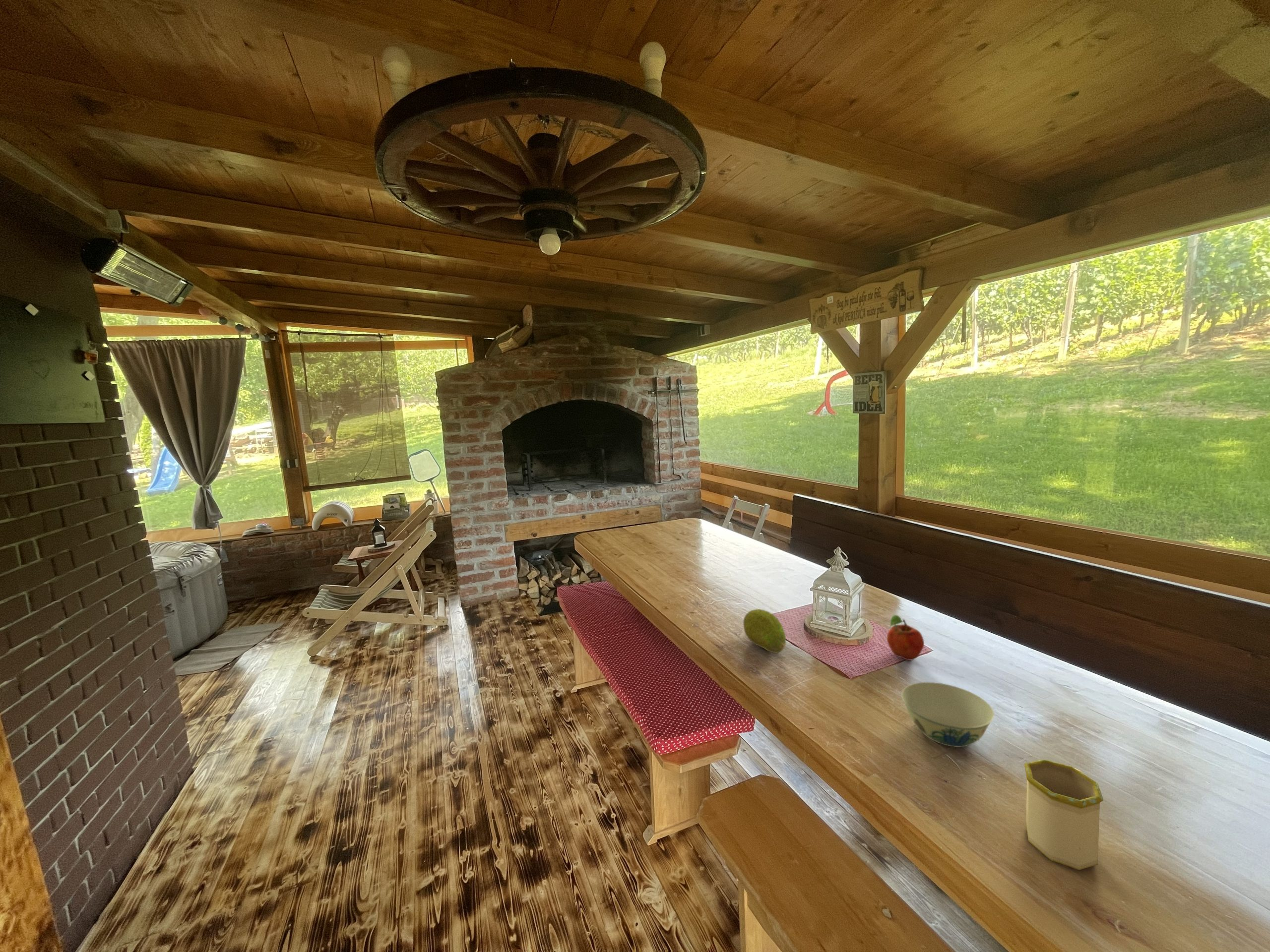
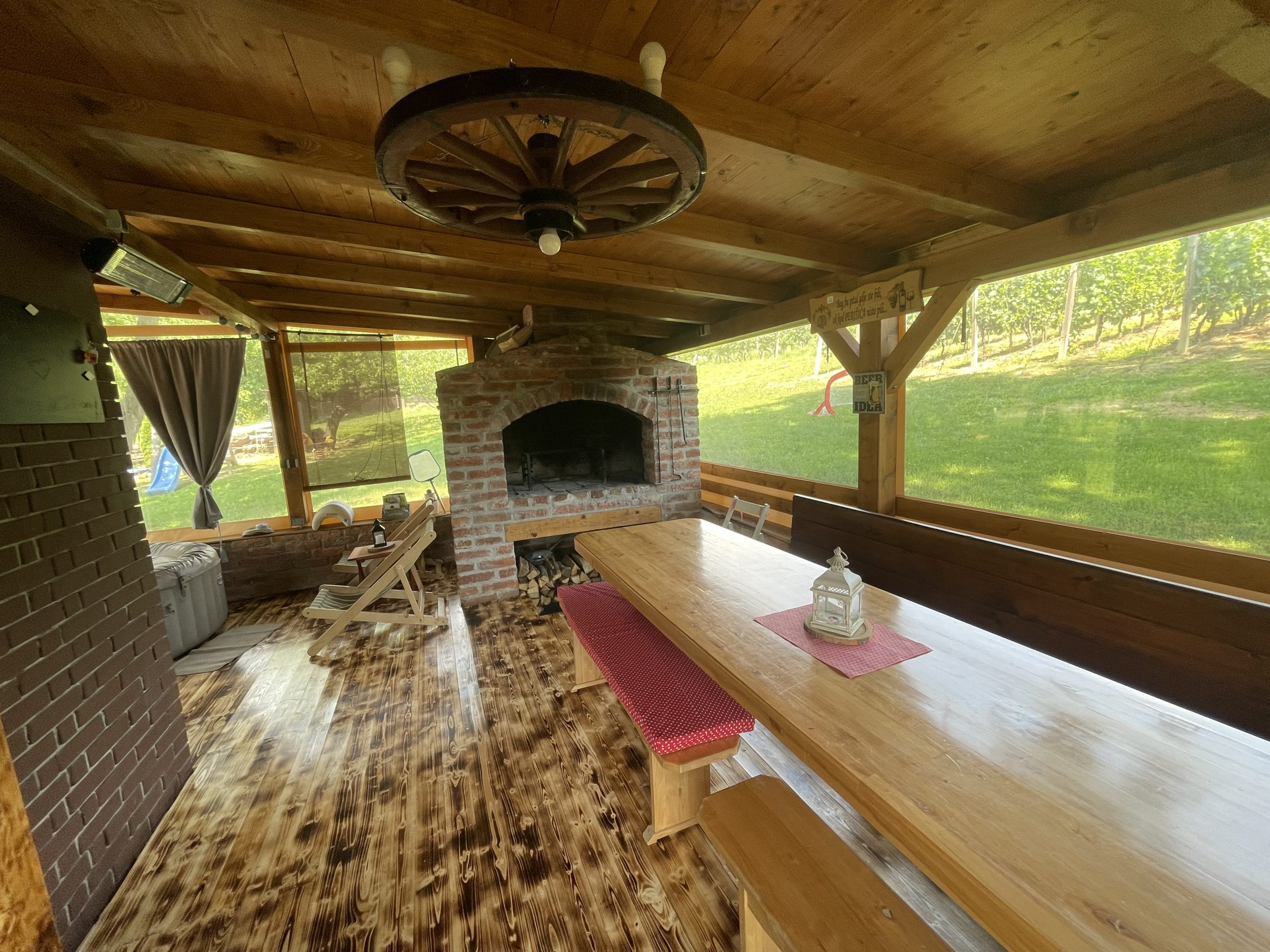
- chinaware (946, 718)
- fruit (765, 630)
- mug (1065, 807)
- fruit (903, 637)
